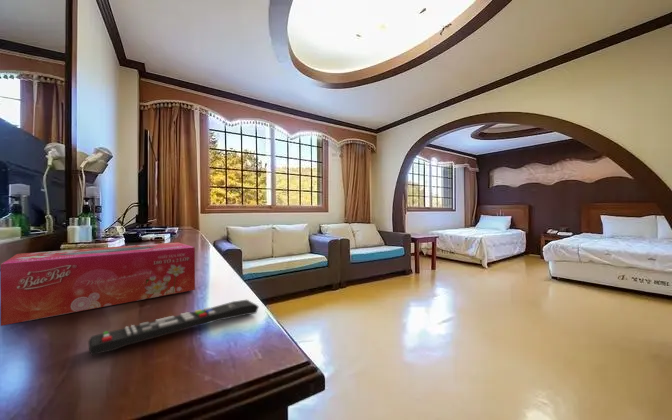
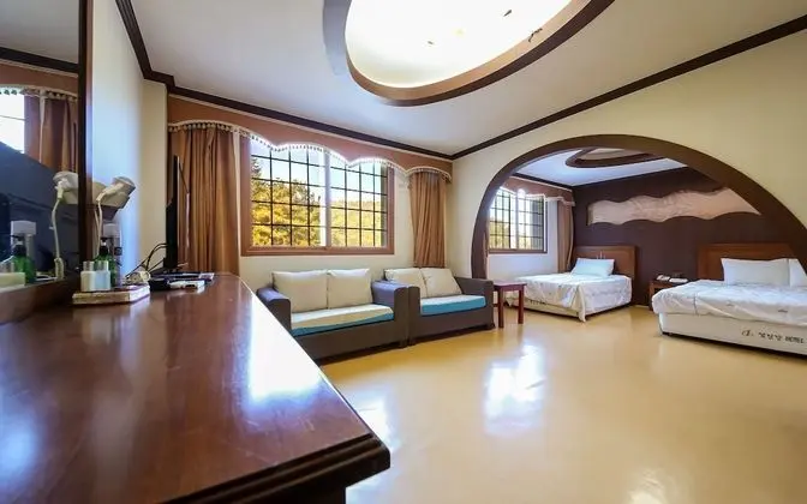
- remote control (186, 321)
- tissue box (112, 273)
